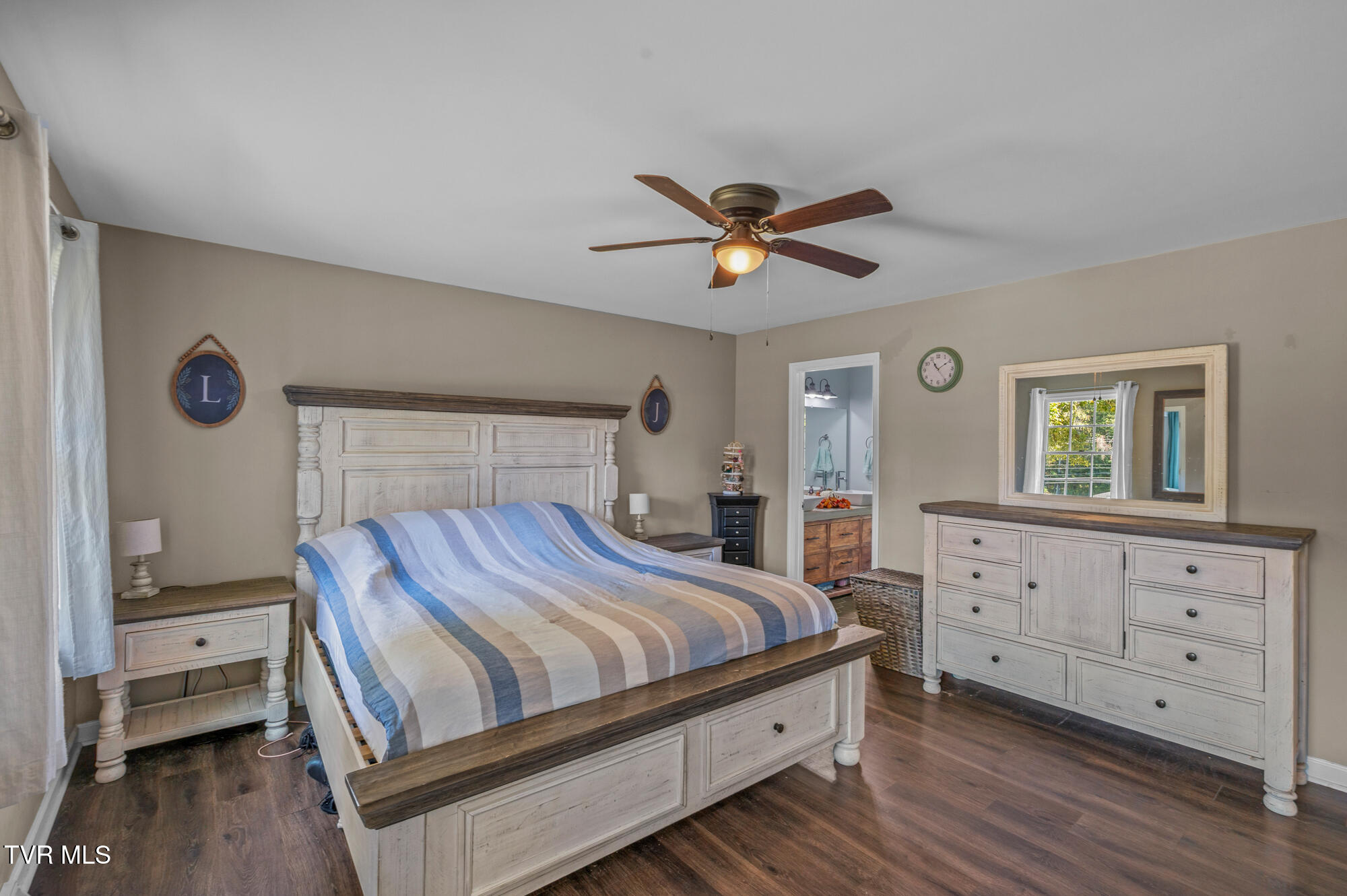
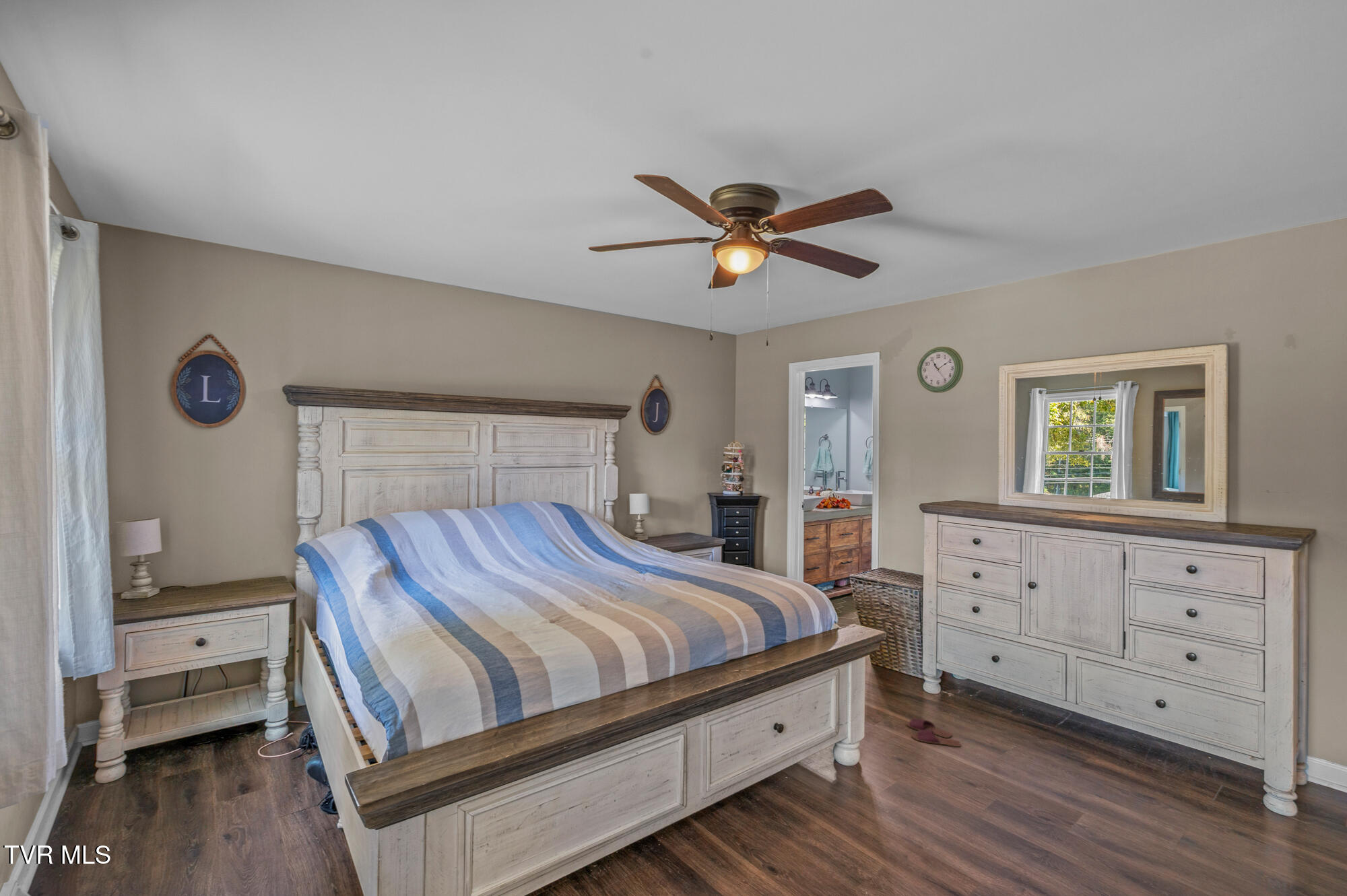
+ slippers (931, 731)
